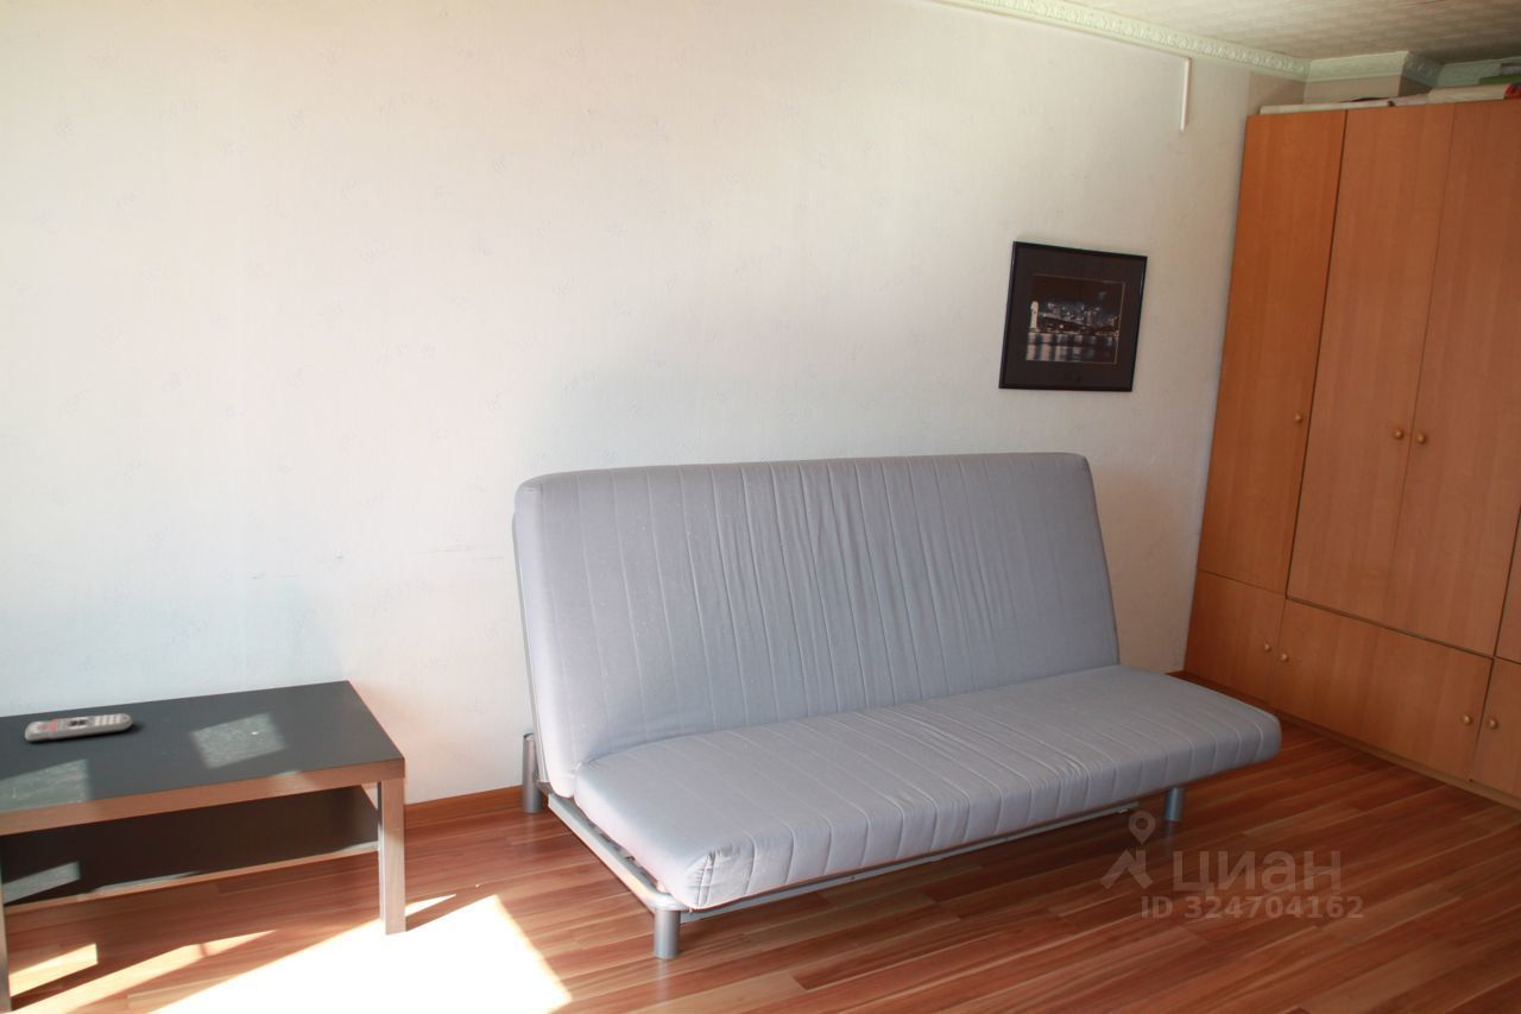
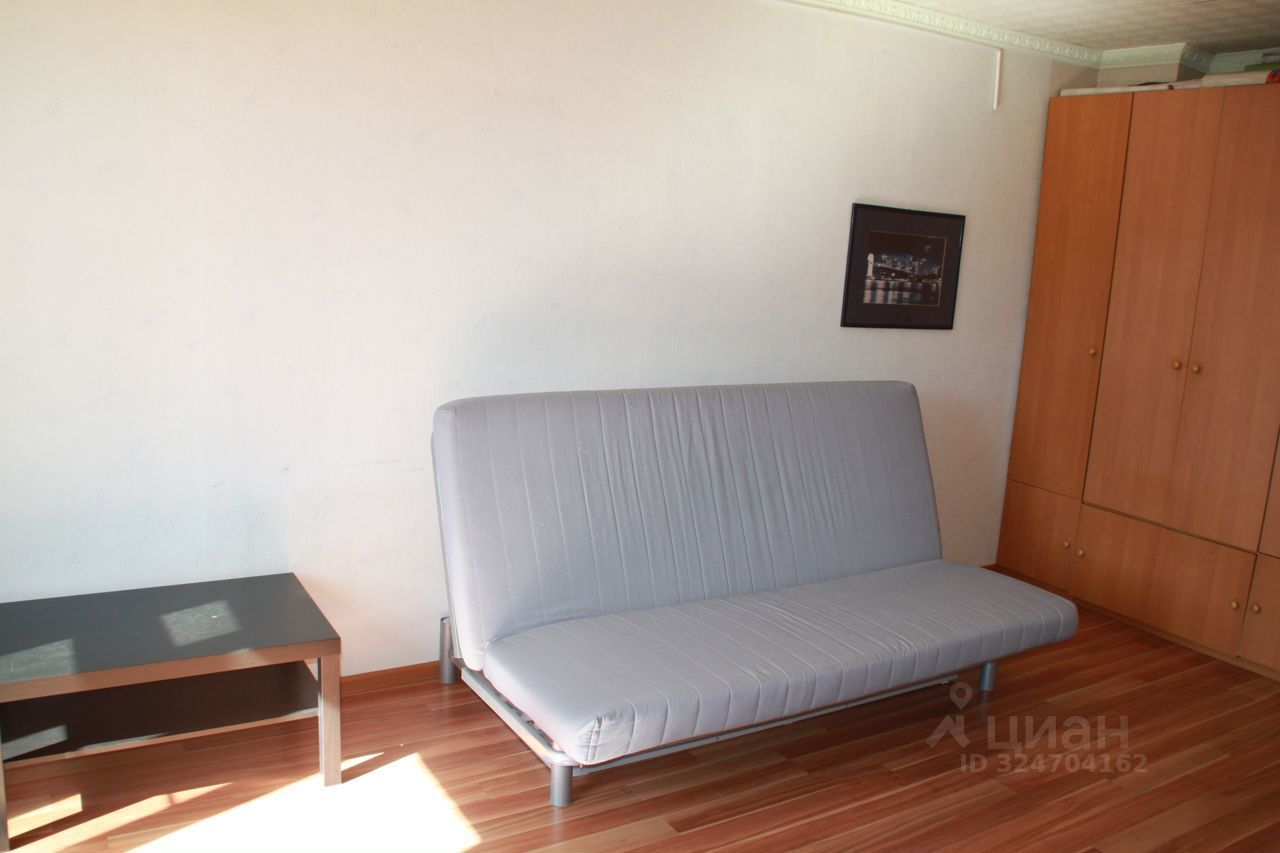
- remote control (80, 726)
